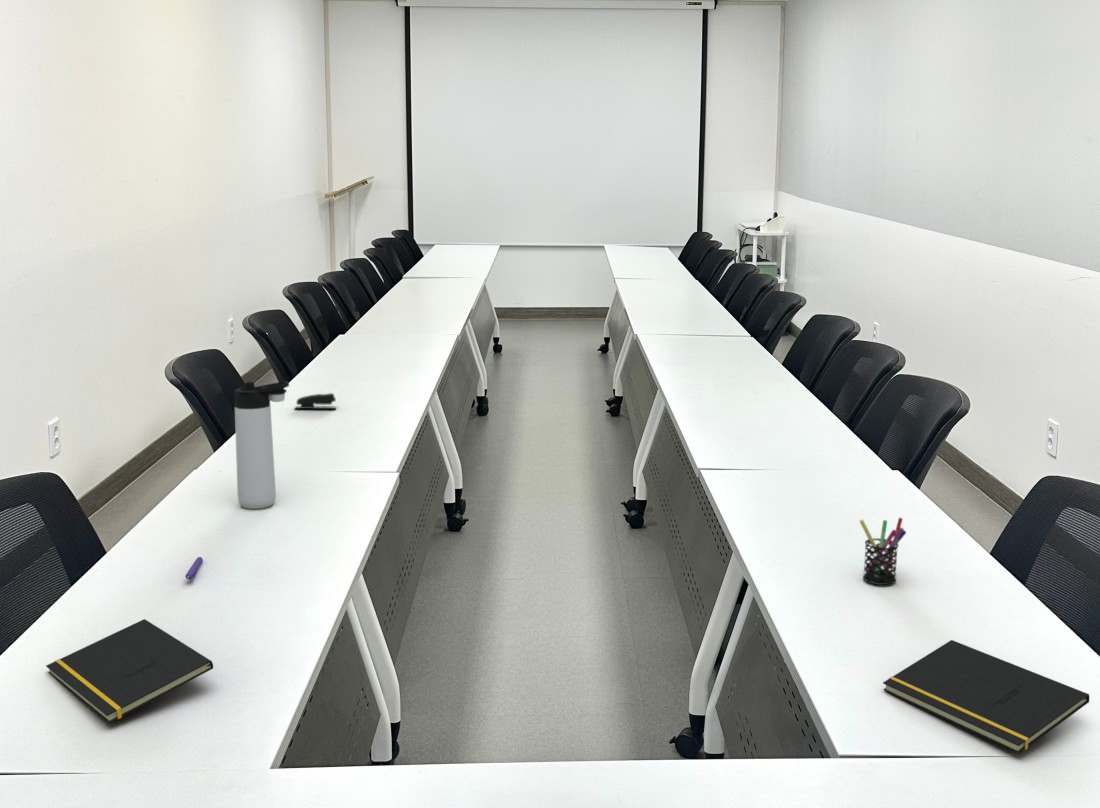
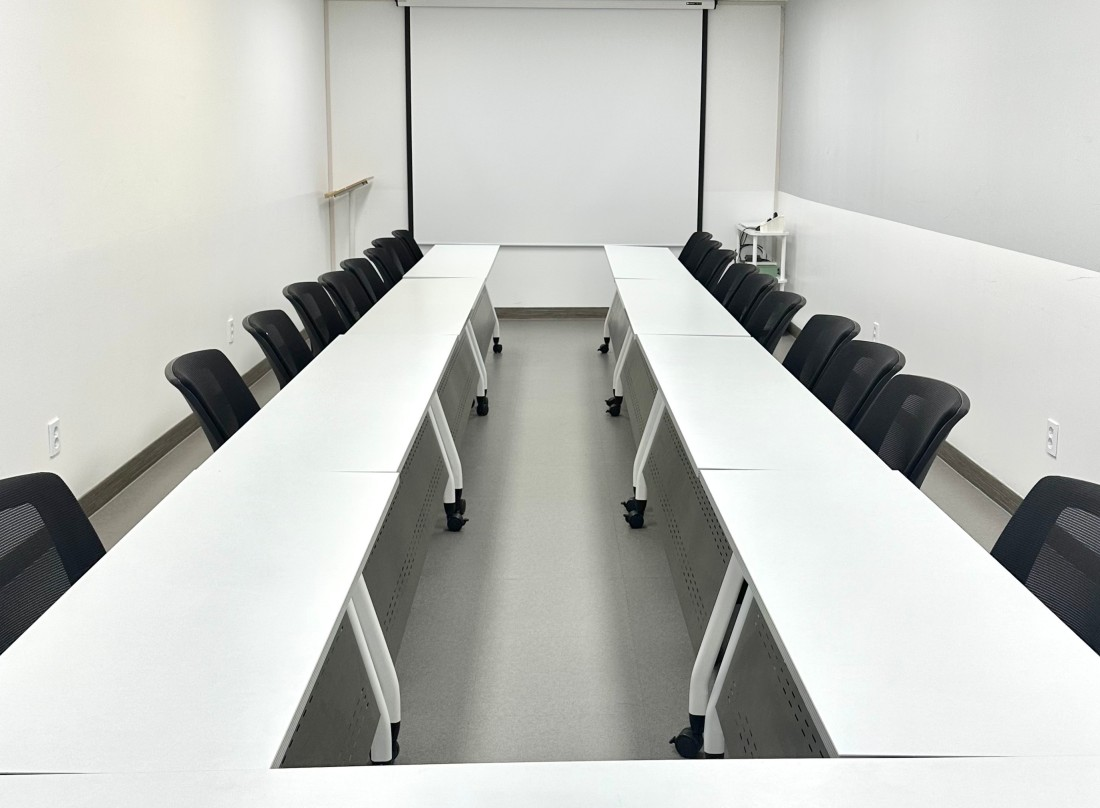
- notepad (982, 692)
- thermos bottle (263, 443)
- notepad (128, 667)
- stapler (315, 400)
- pen holder (883, 547)
- pen (195, 566)
